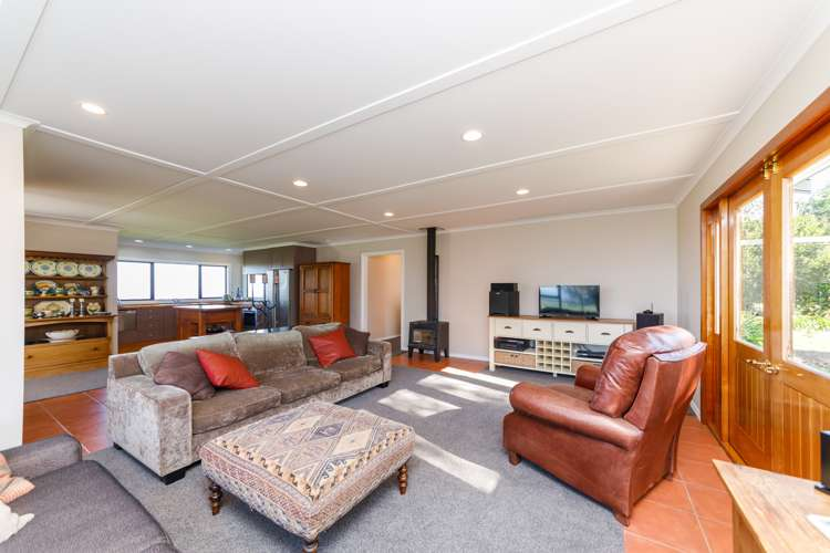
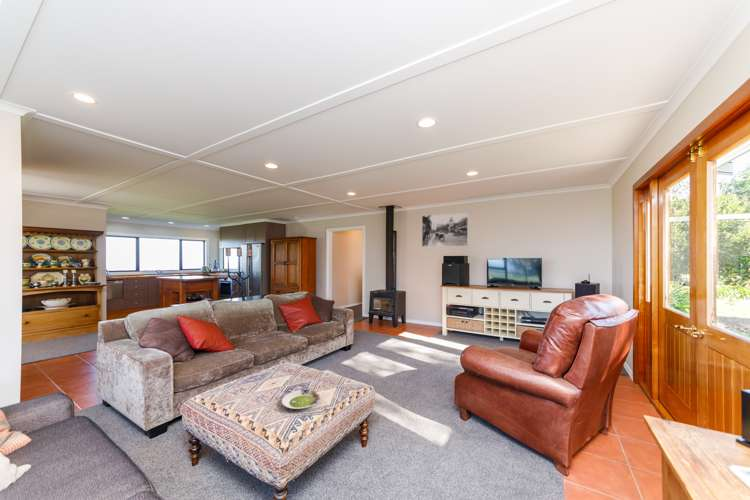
+ salad plate (301, 399)
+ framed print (444, 230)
